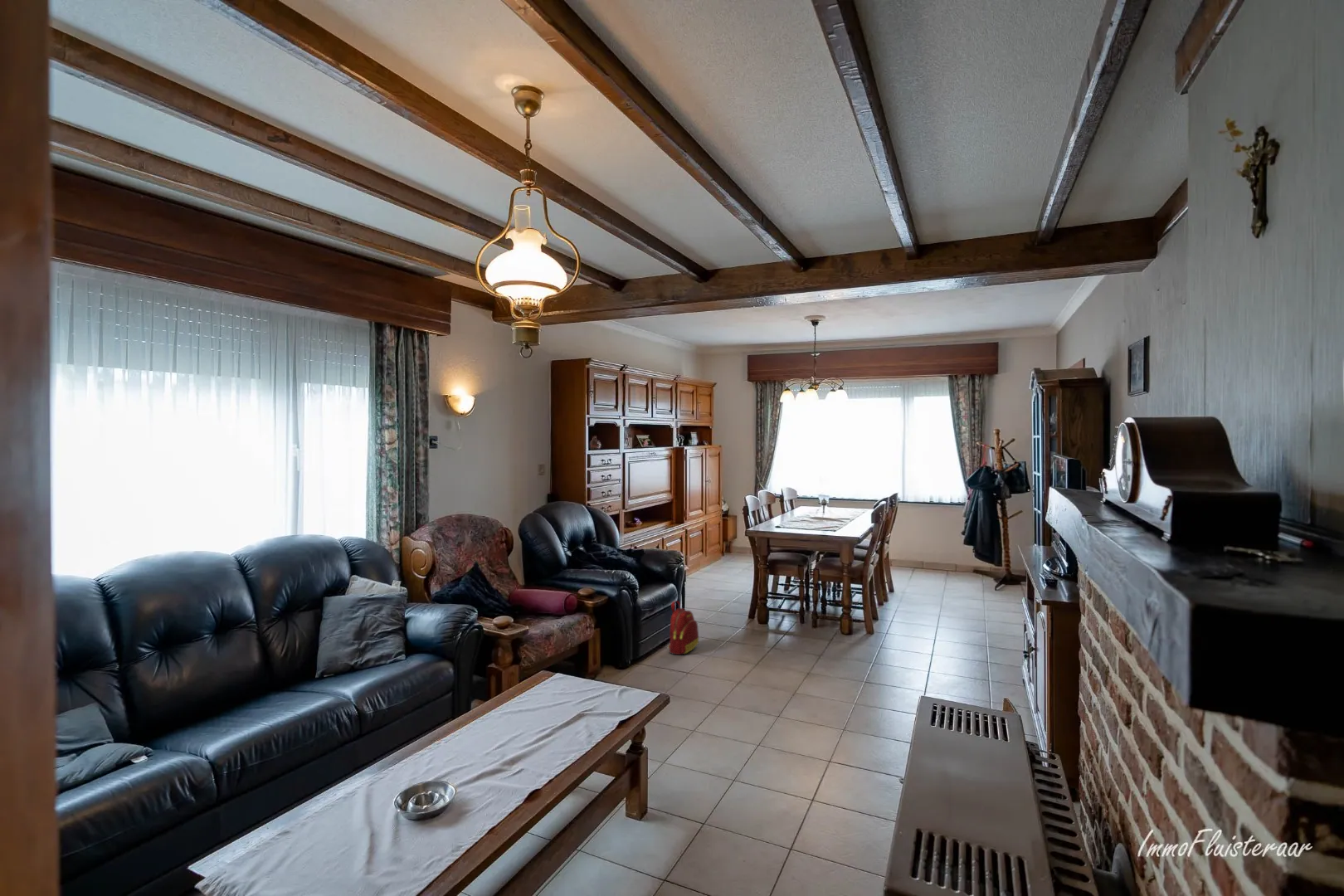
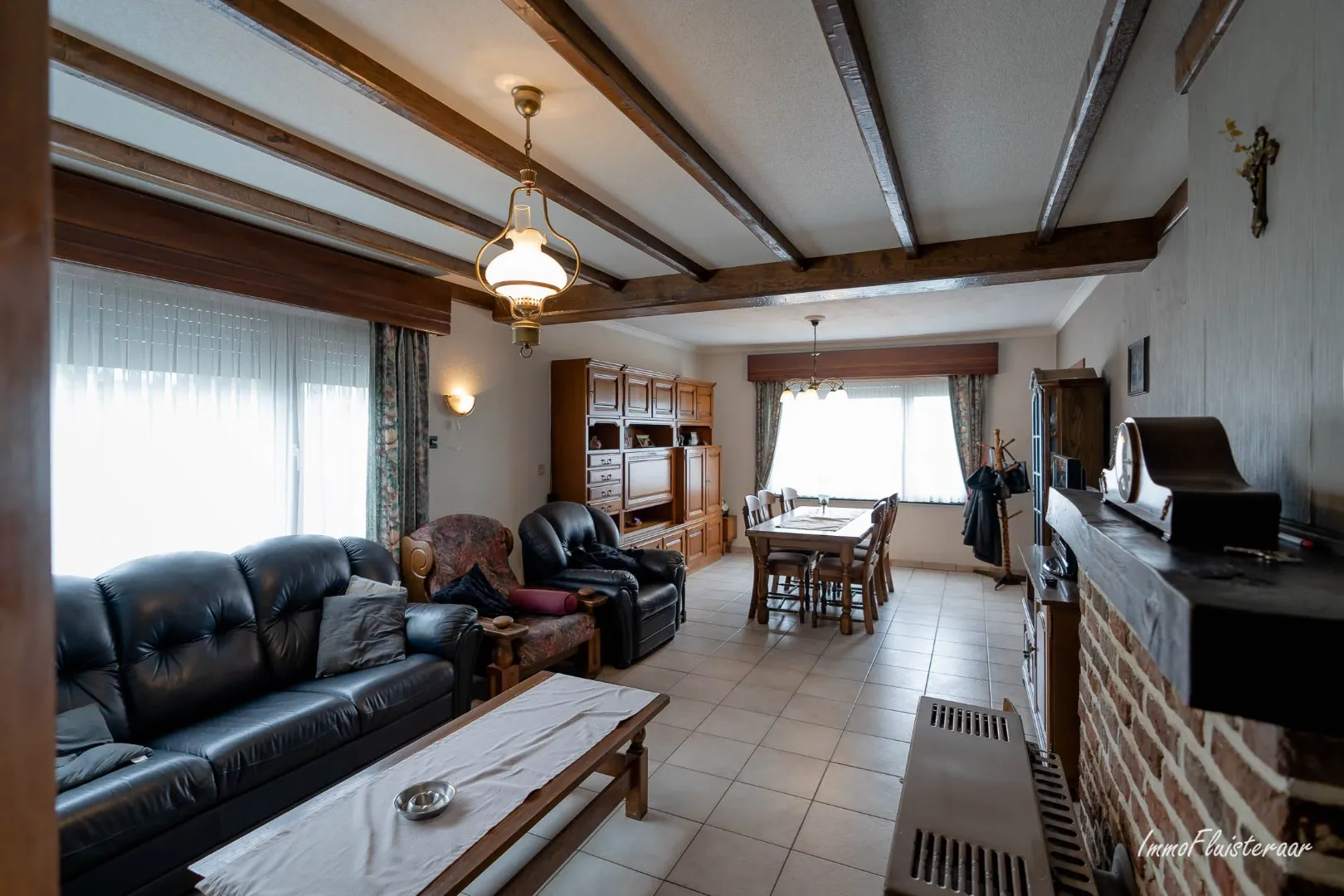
- backpack (683, 626)
